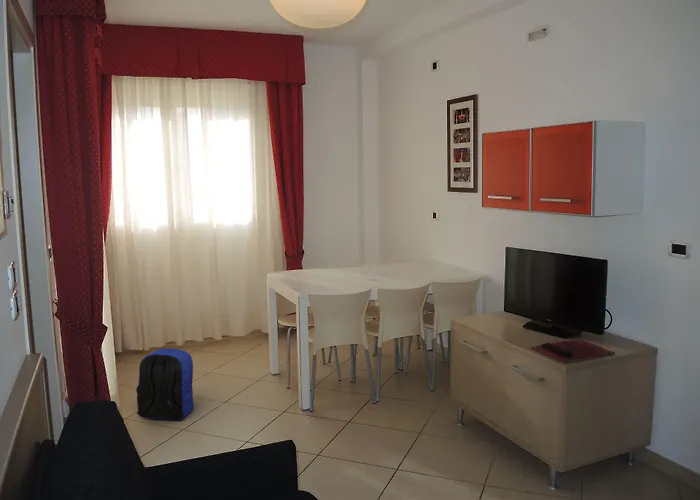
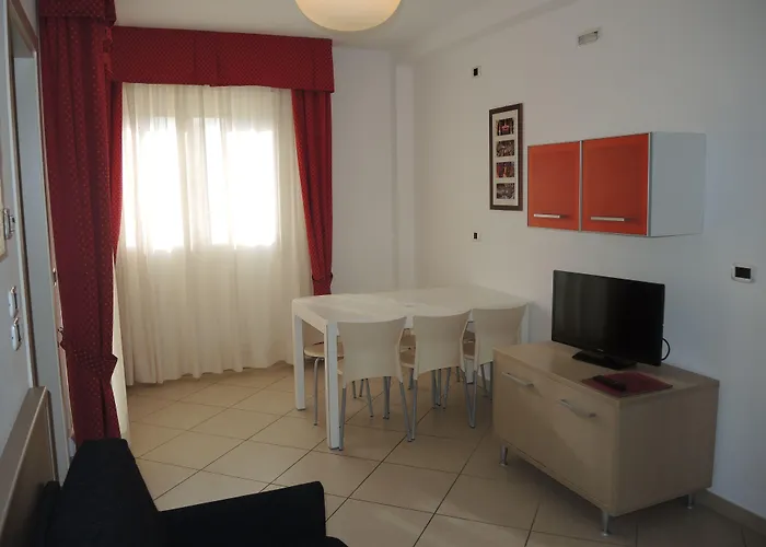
- backpack (166, 380)
